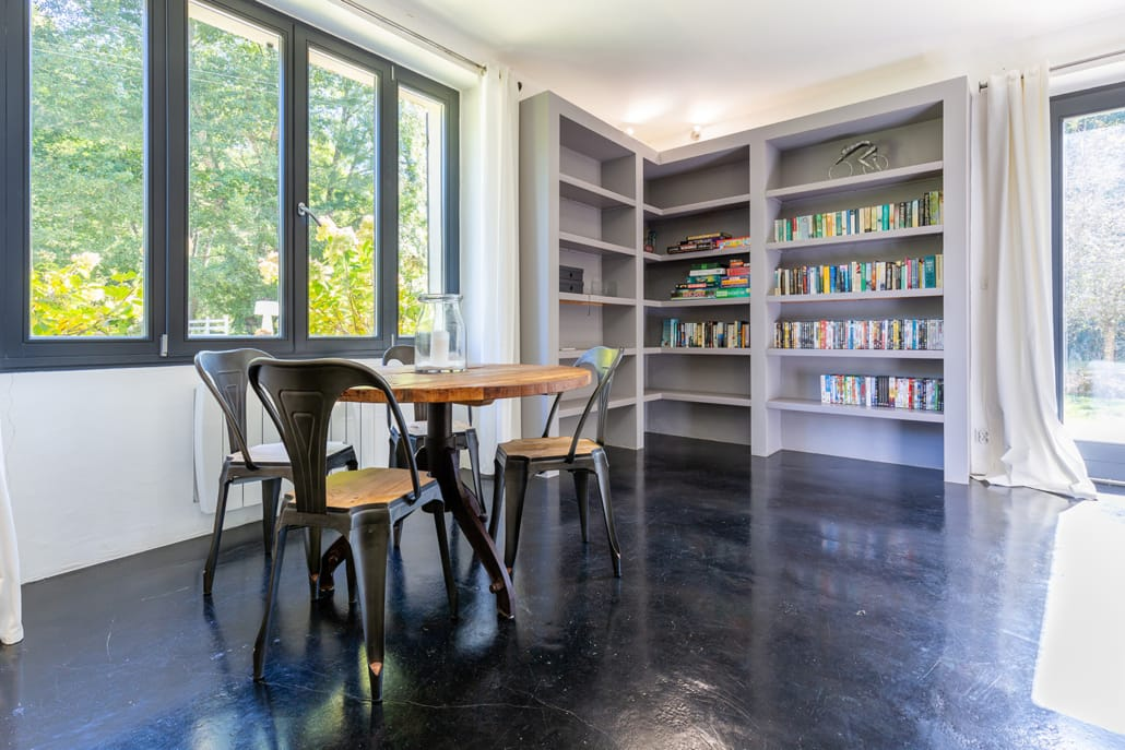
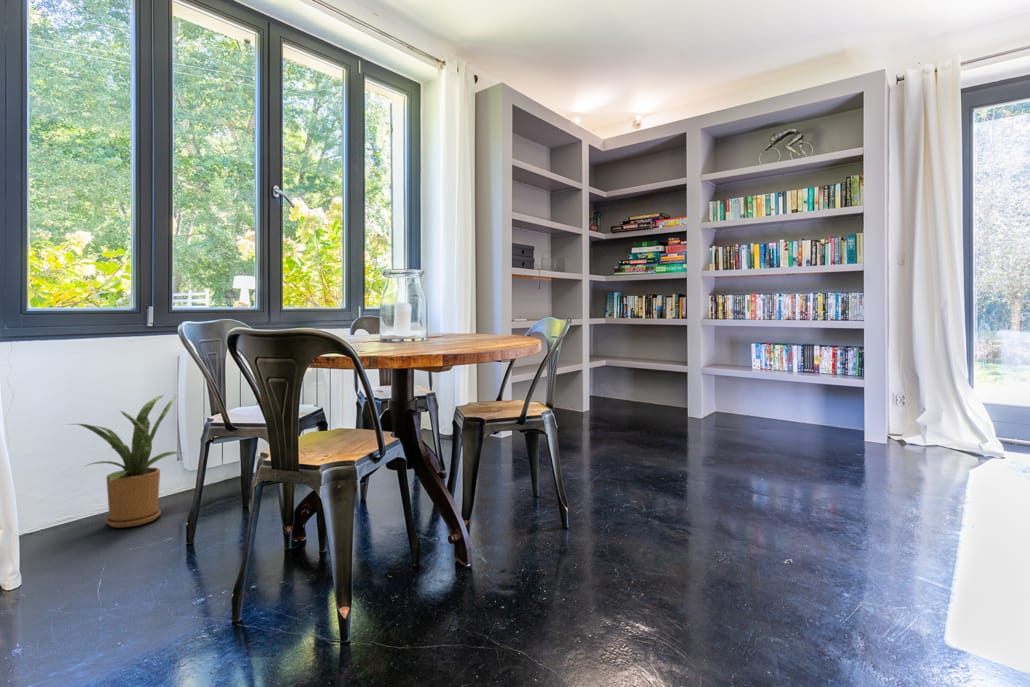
+ house plant (127, 459)
